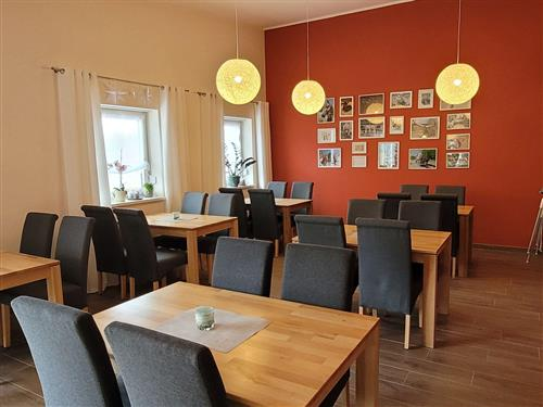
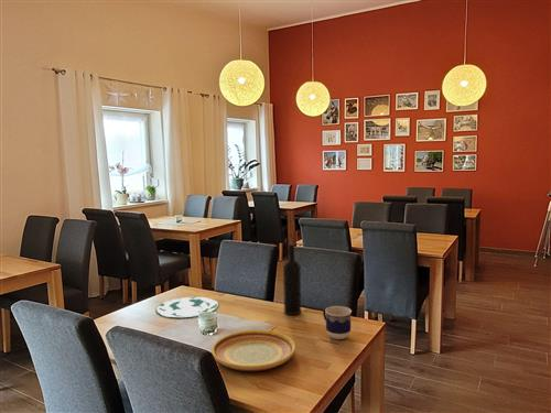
+ cup (335, 322)
+ plate (253, 351)
+ wine bottle (292, 278)
+ plate (187, 304)
